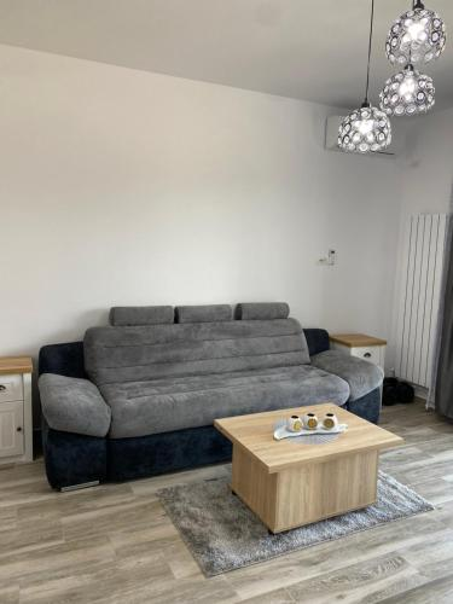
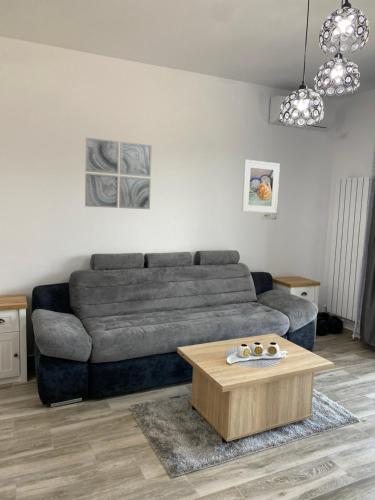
+ wall art (118, 176)
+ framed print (260, 187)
